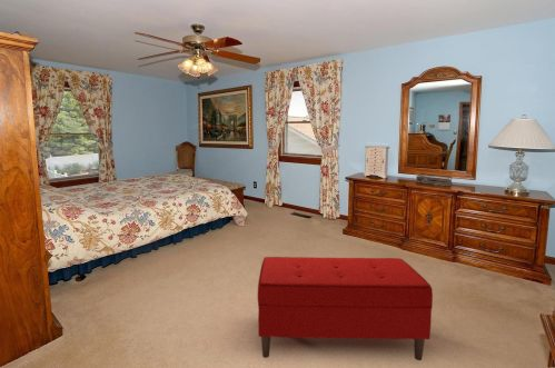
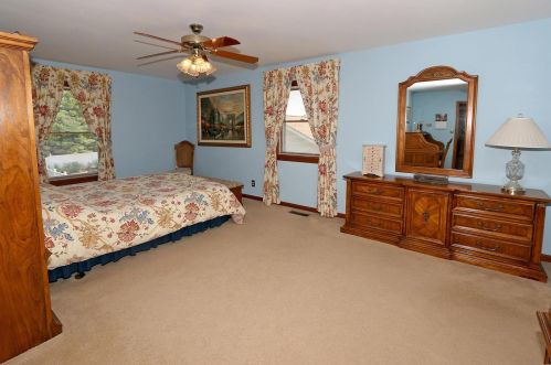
- bench (337, 304)
